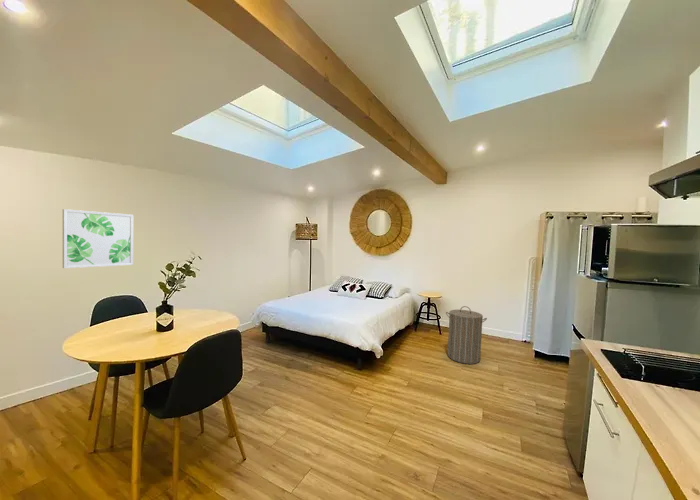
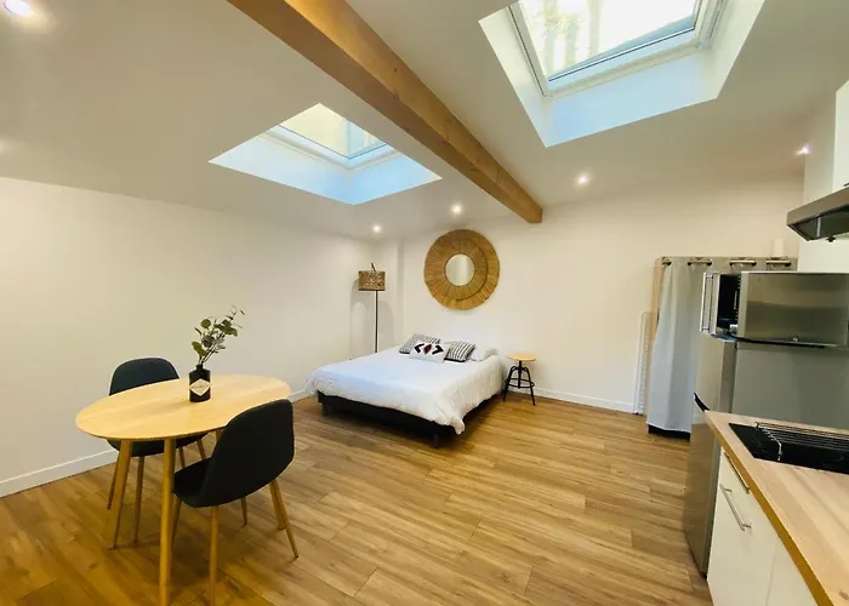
- wall art (100, 239)
- laundry hamper (464, 331)
